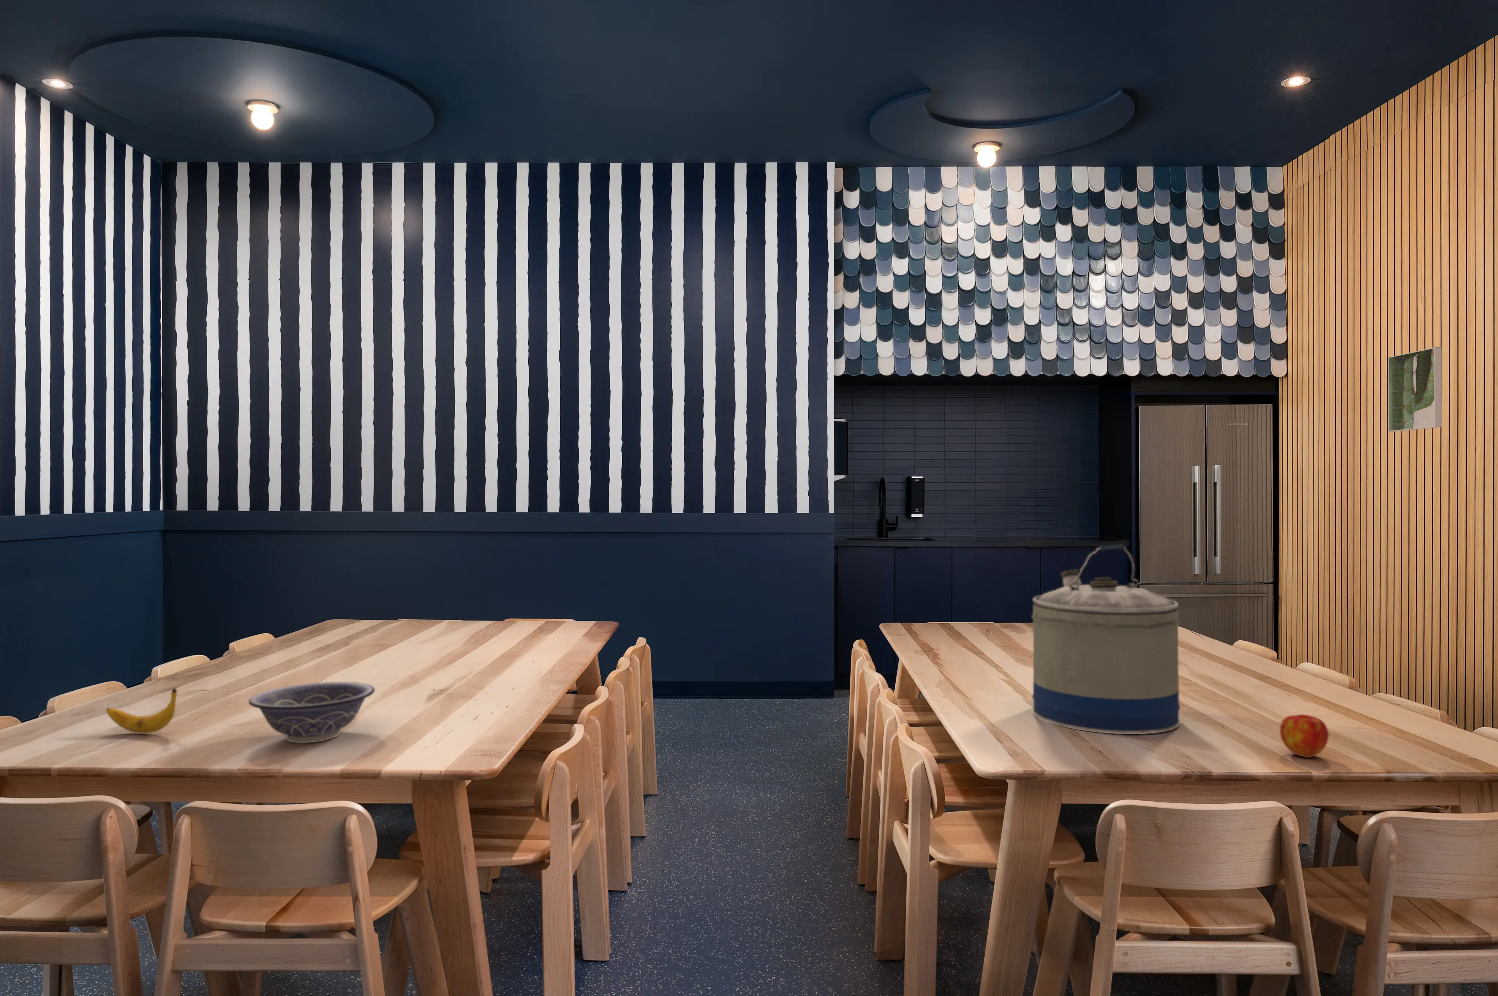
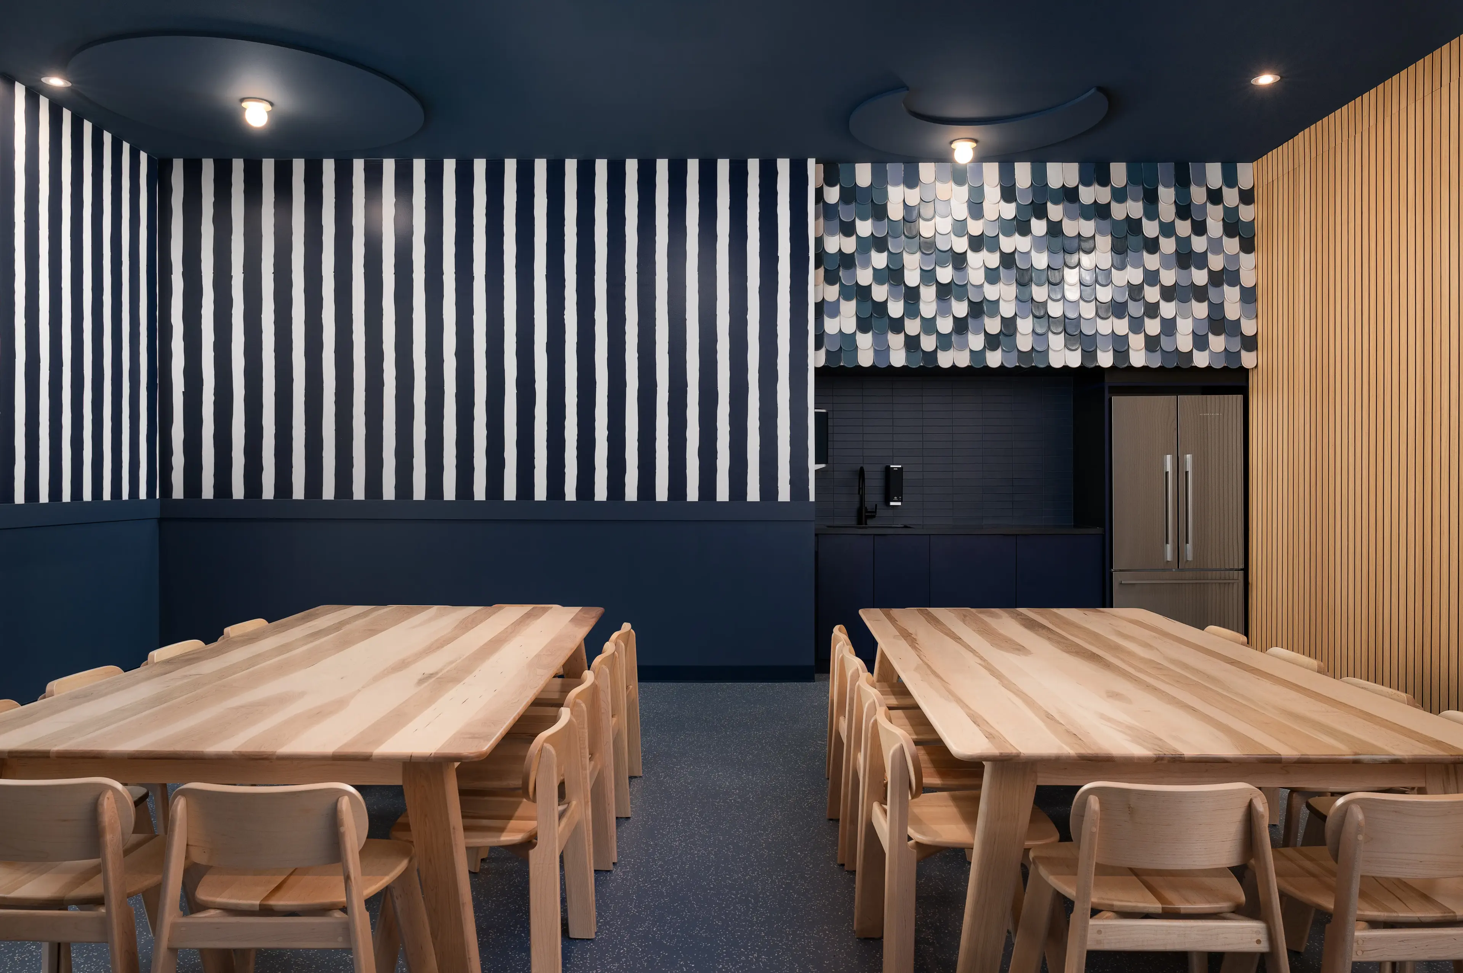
- decorative bowl (314, 715)
- banana (140, 716)
- apple (1303, 736)
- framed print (1413, 391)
- water jug (1103, 630)
